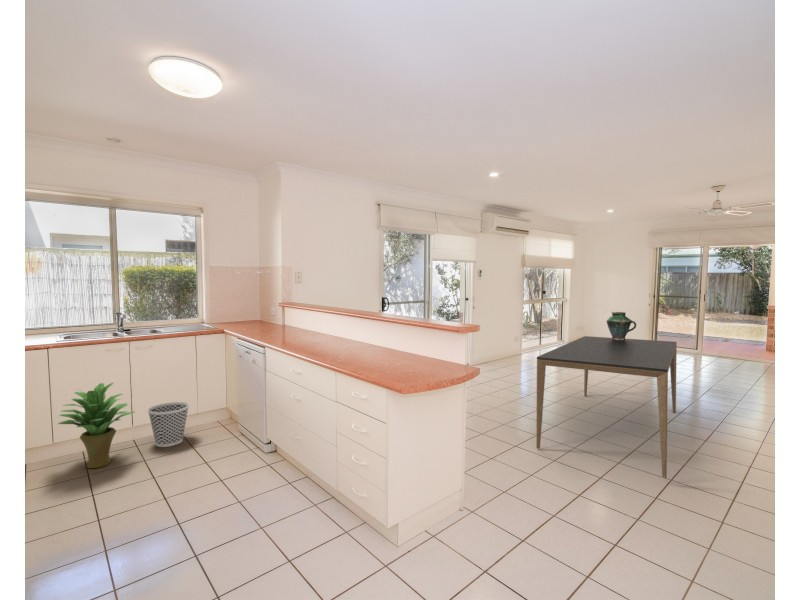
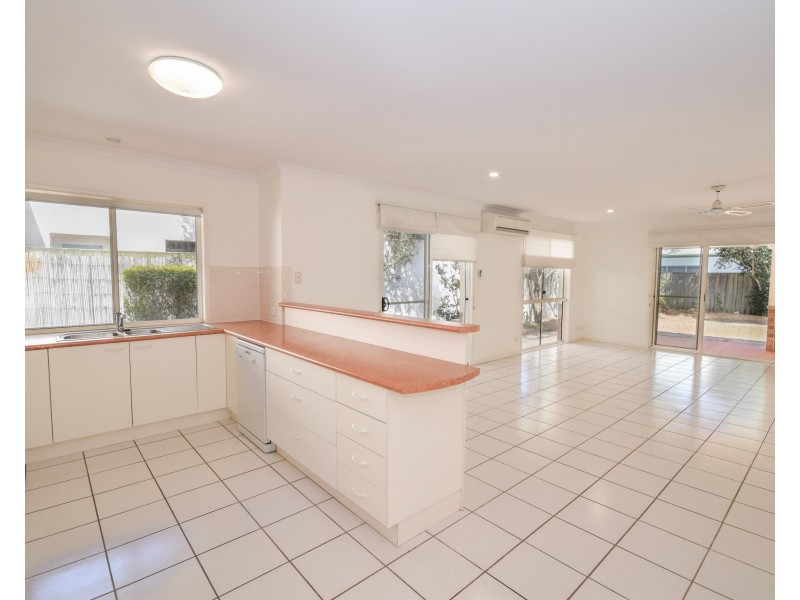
- potted plant (98, 423)
- vase (621, 325)
- wastebasket (169, 424)
- dining table (614, 372)
